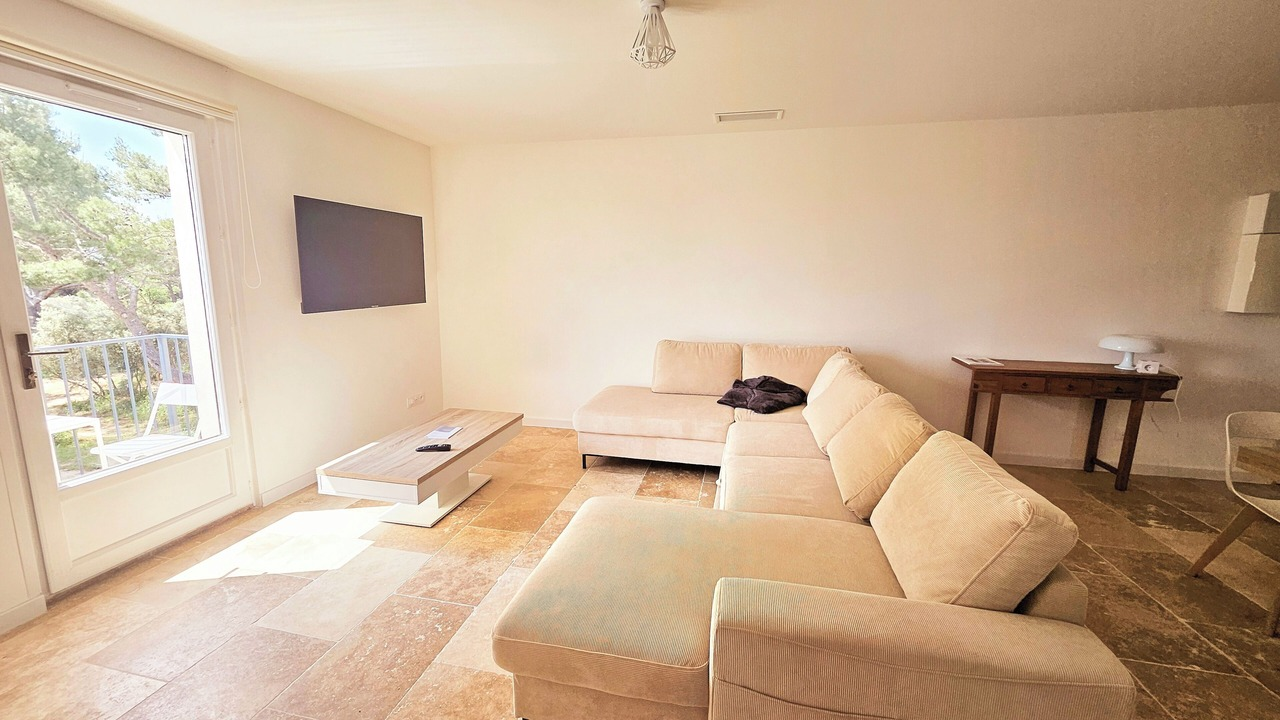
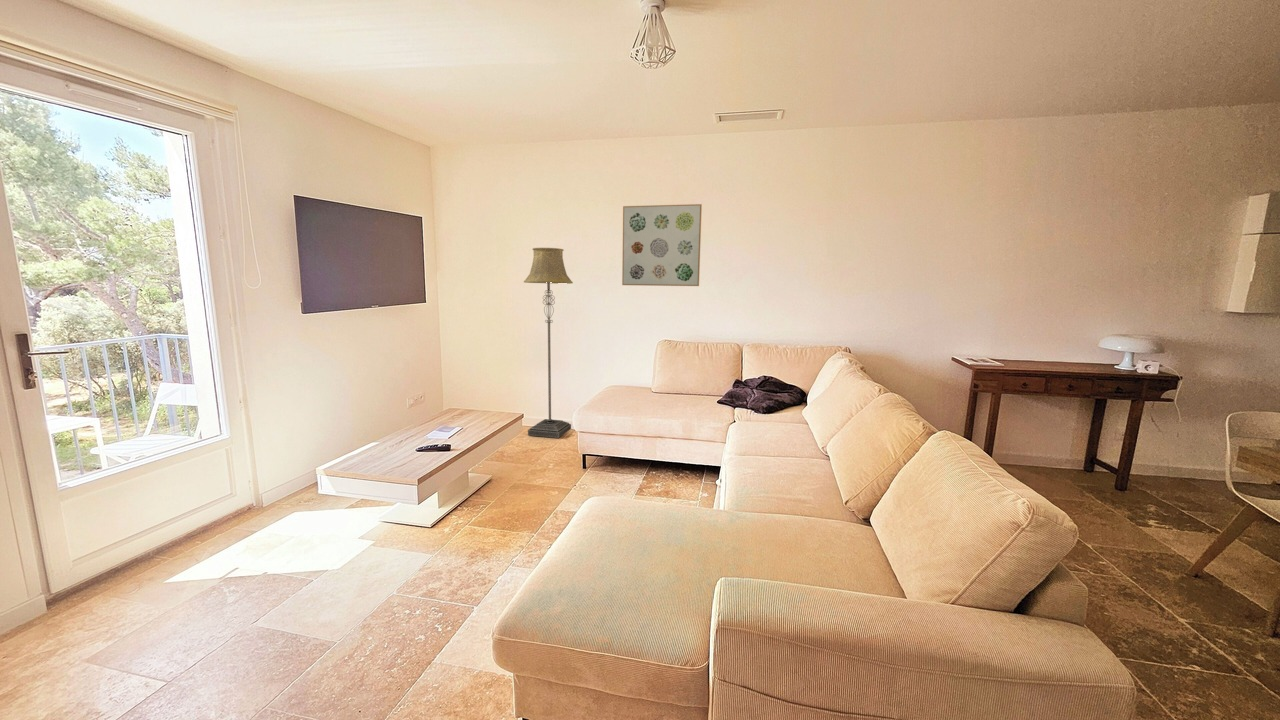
+ floor lamp (549, 343)
+ wall art (660, 245)
